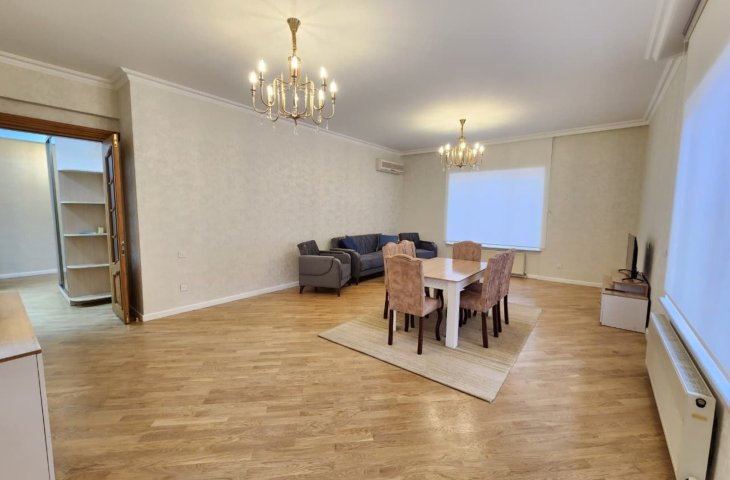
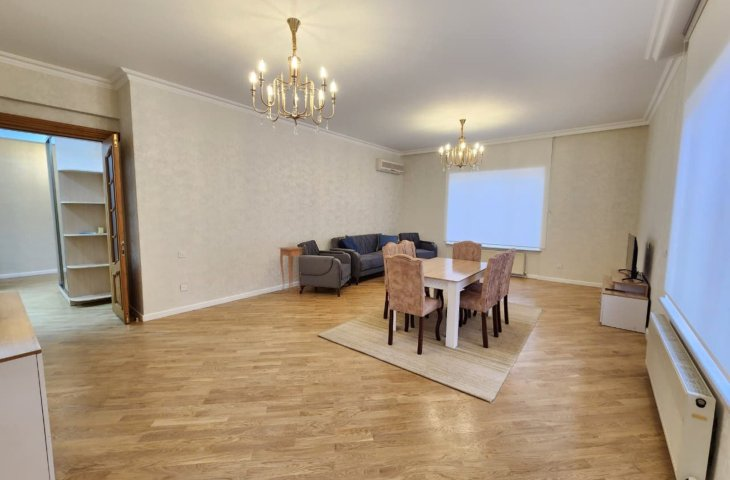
+ side table (291, 269)
